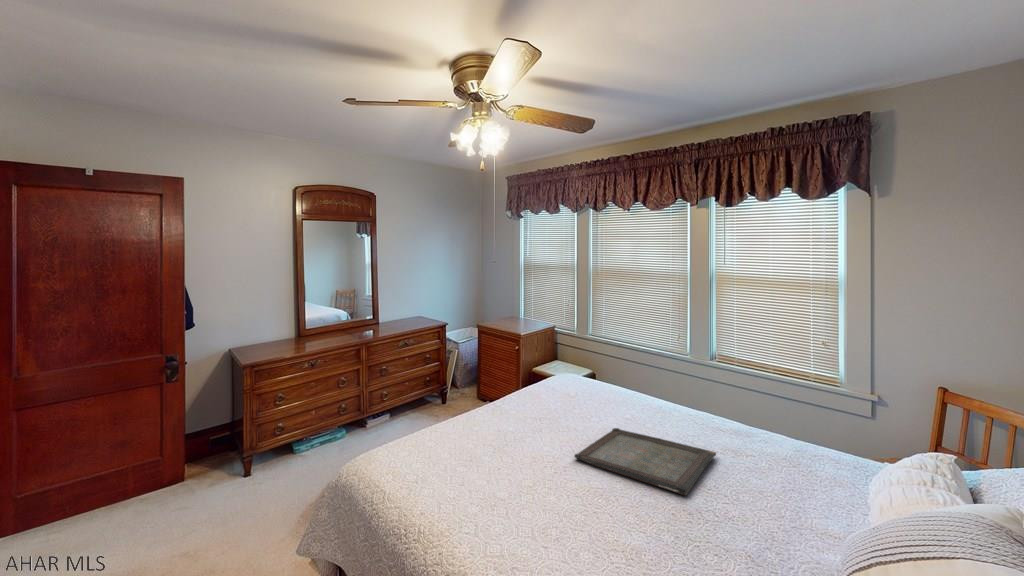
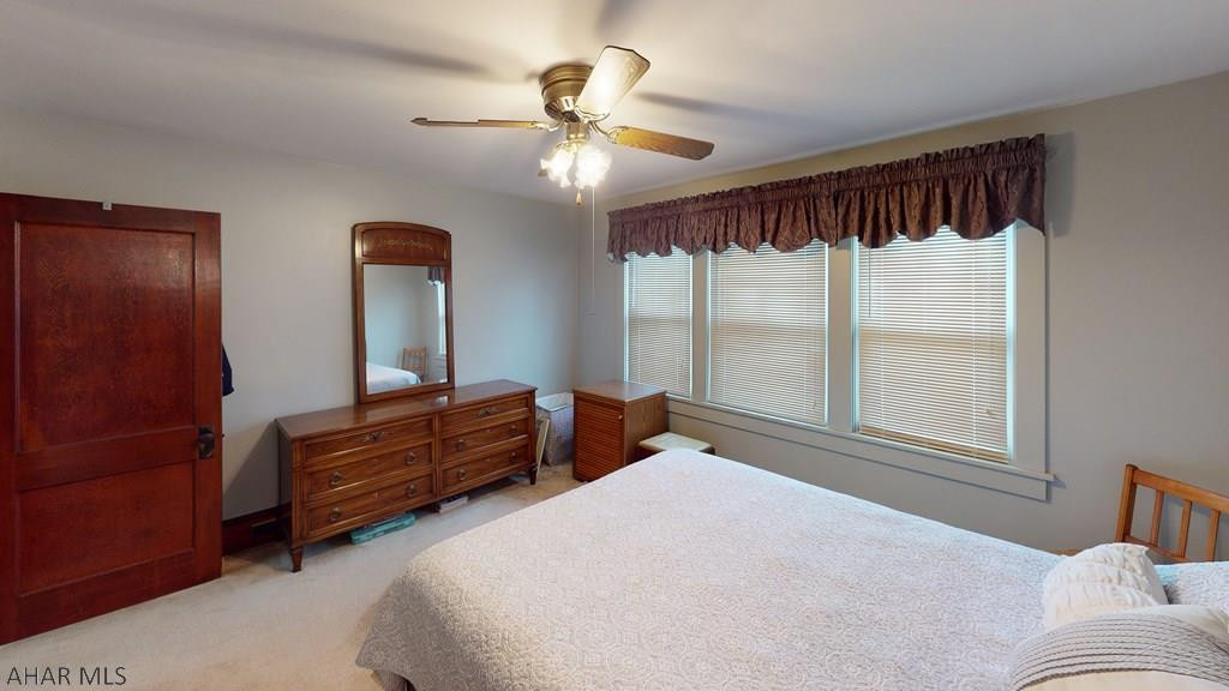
- serving tray (645, 455)
